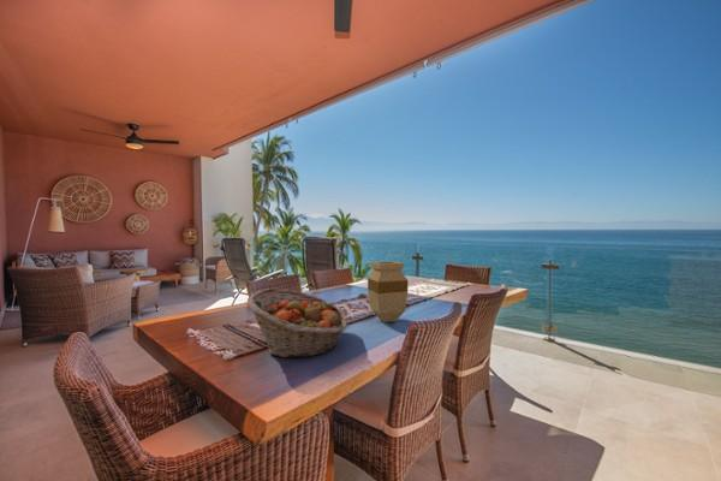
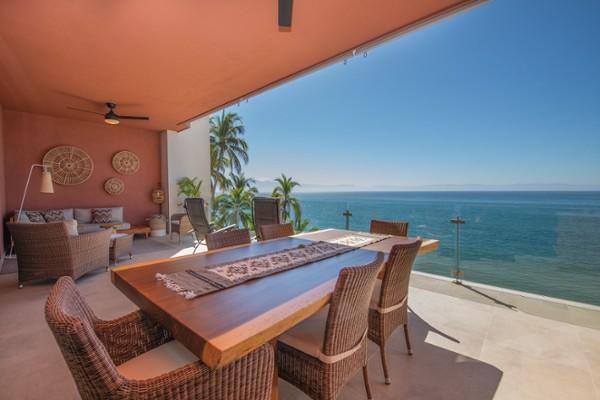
- vase (387, 291)
- fruit basket (299, 316)
